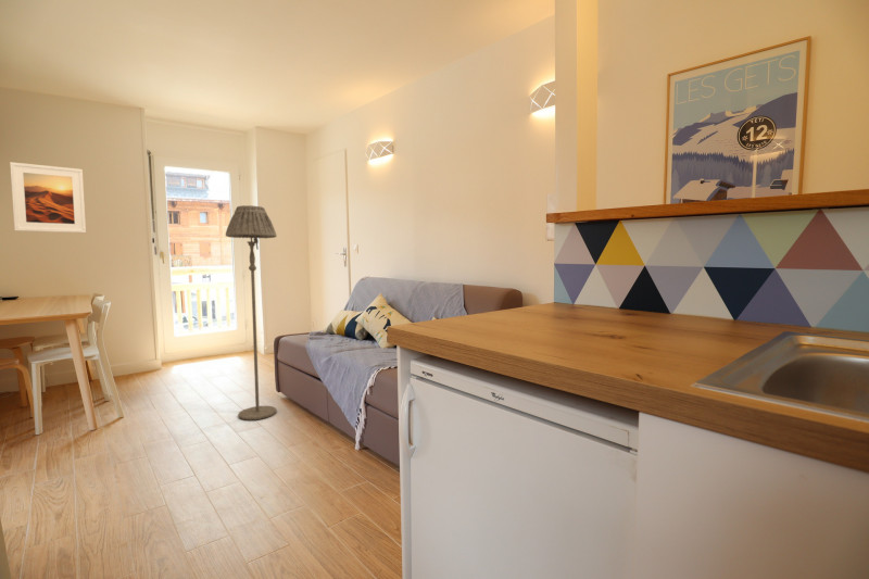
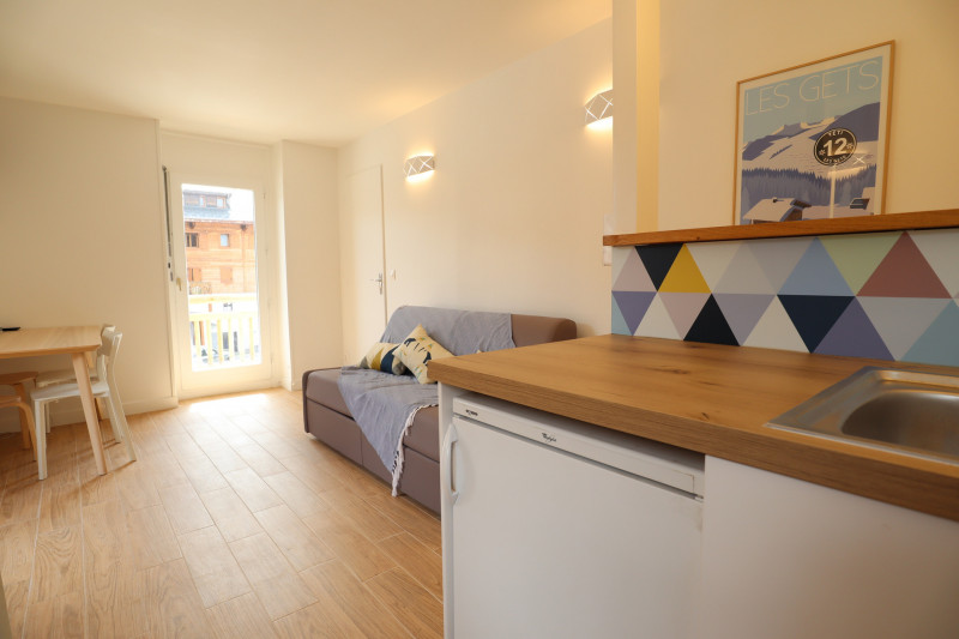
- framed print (49, 199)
- floor lamp (254, 312)
